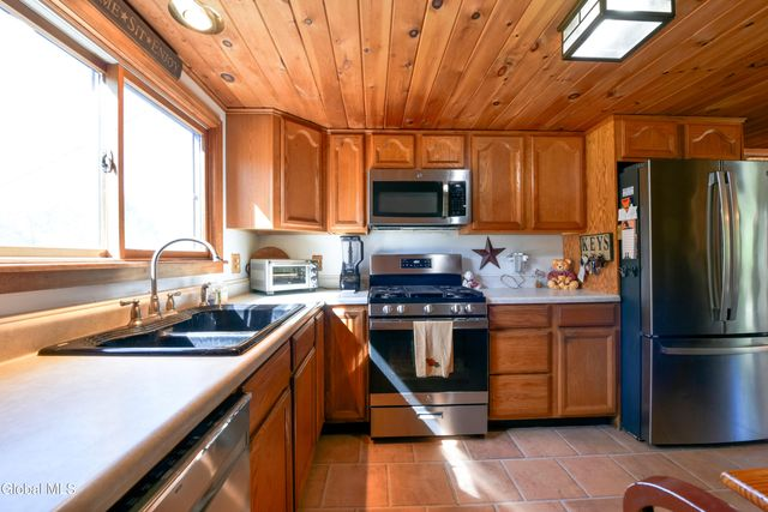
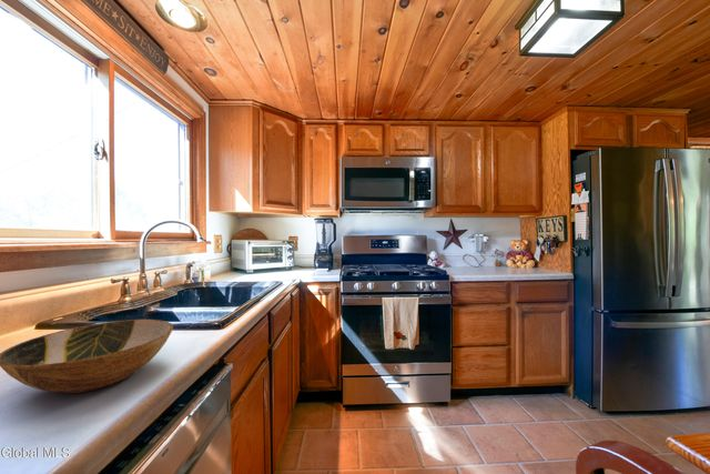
+ bowl (98, 357)
